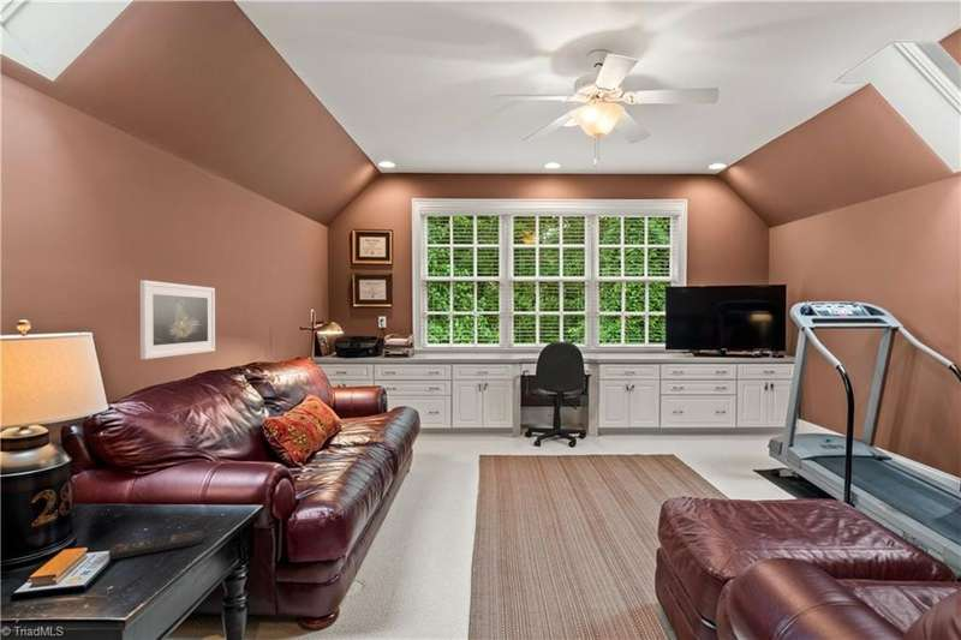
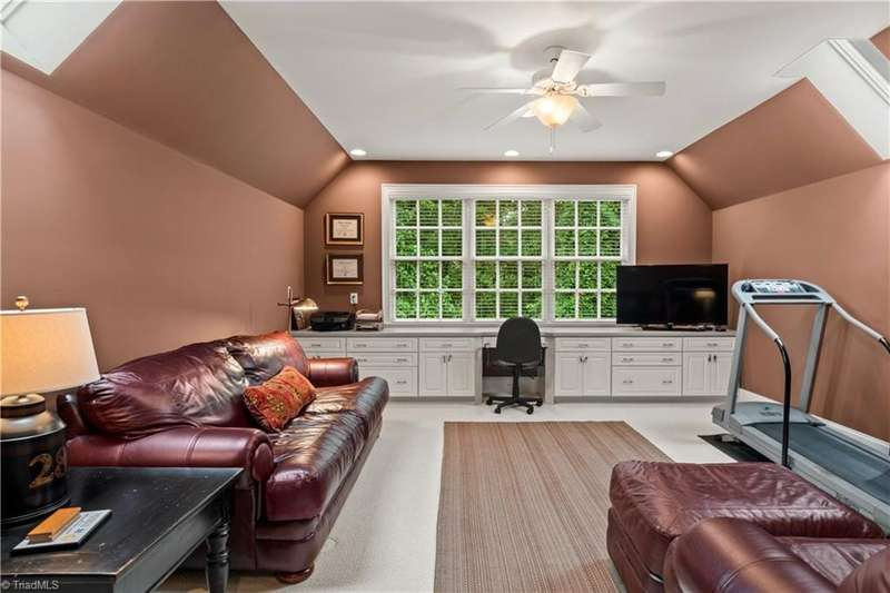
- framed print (181, 319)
- remote control (157, 544)
